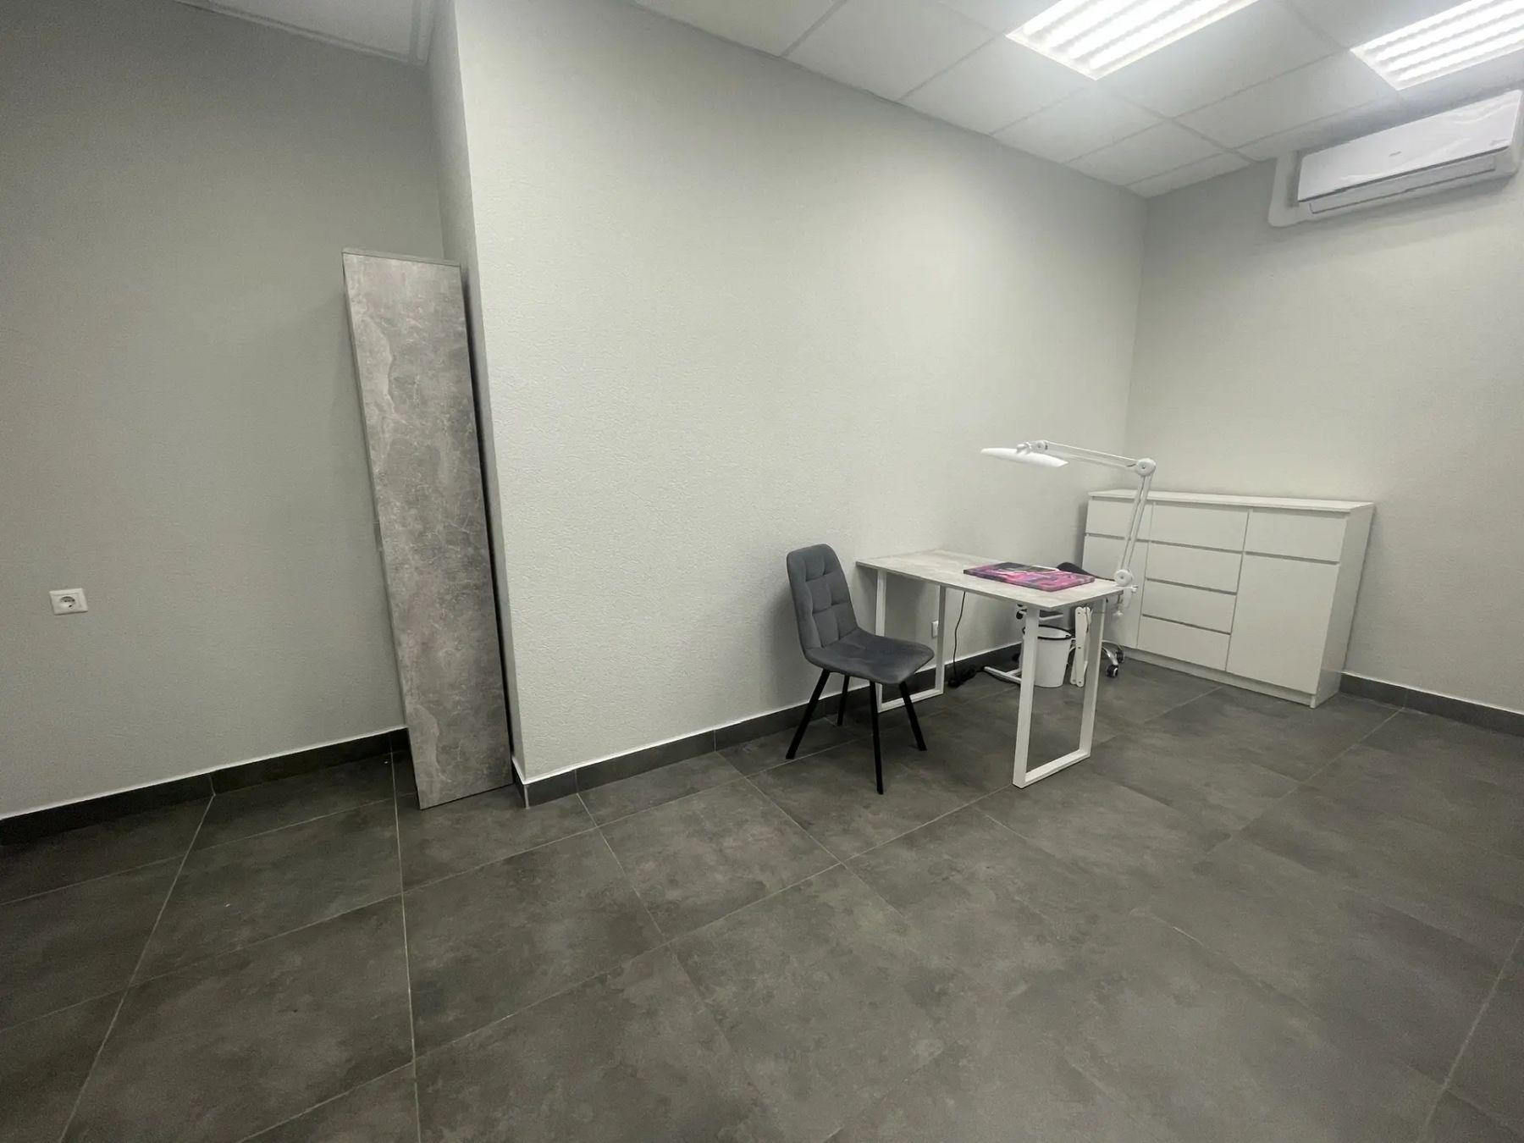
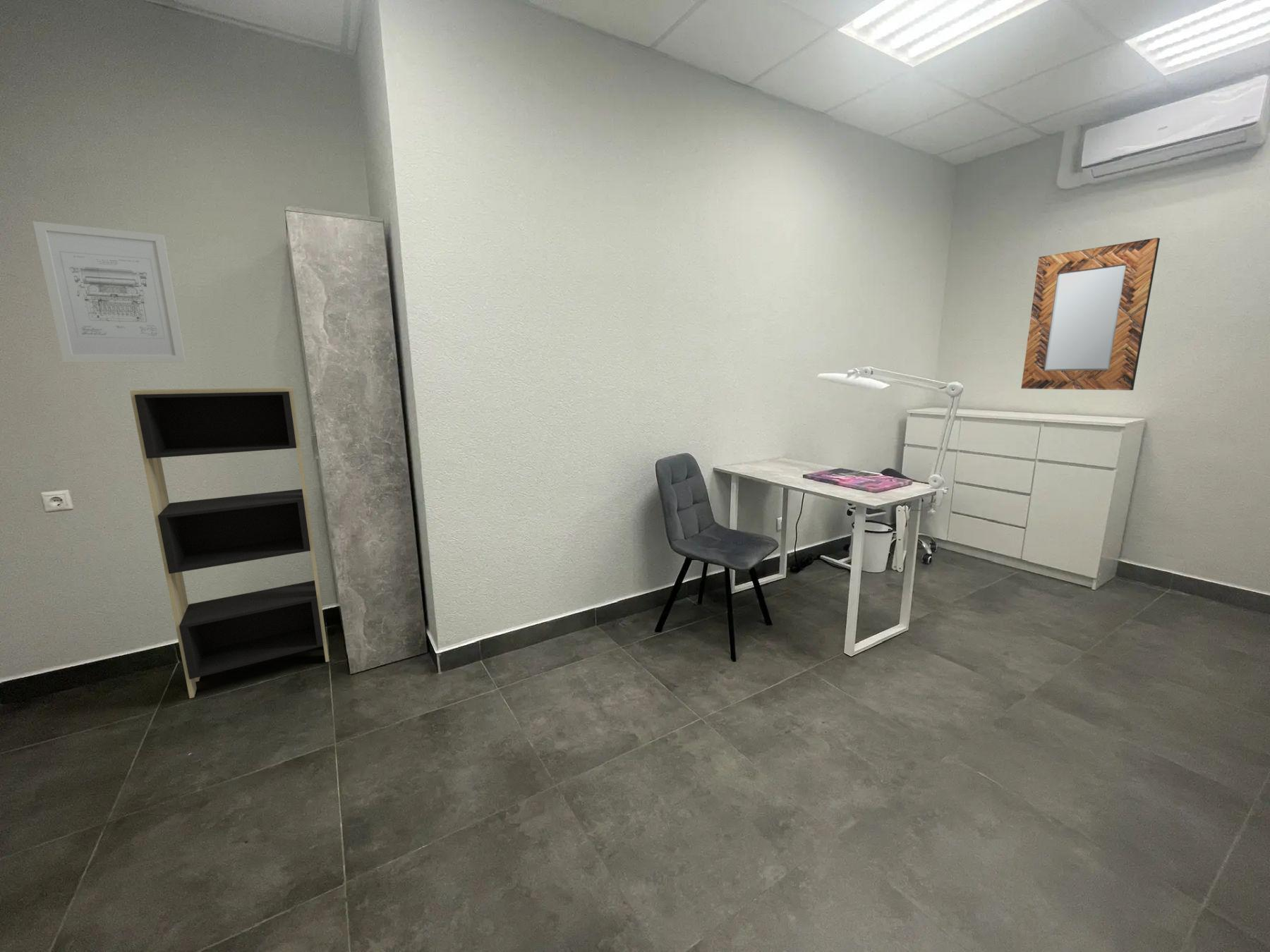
+ shelving unit (243, 536)
+ wall art (114, 297)
+ home mirror (1084, 320)
